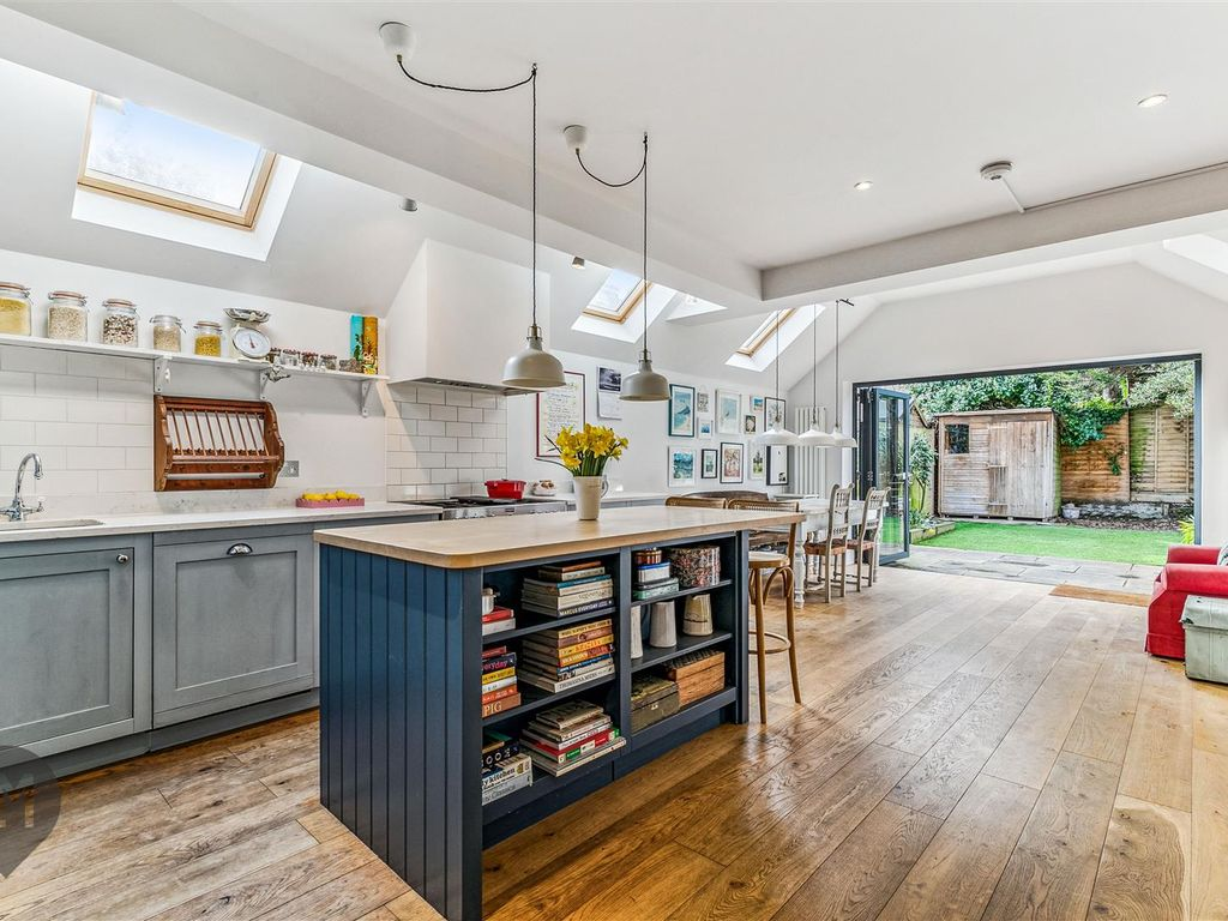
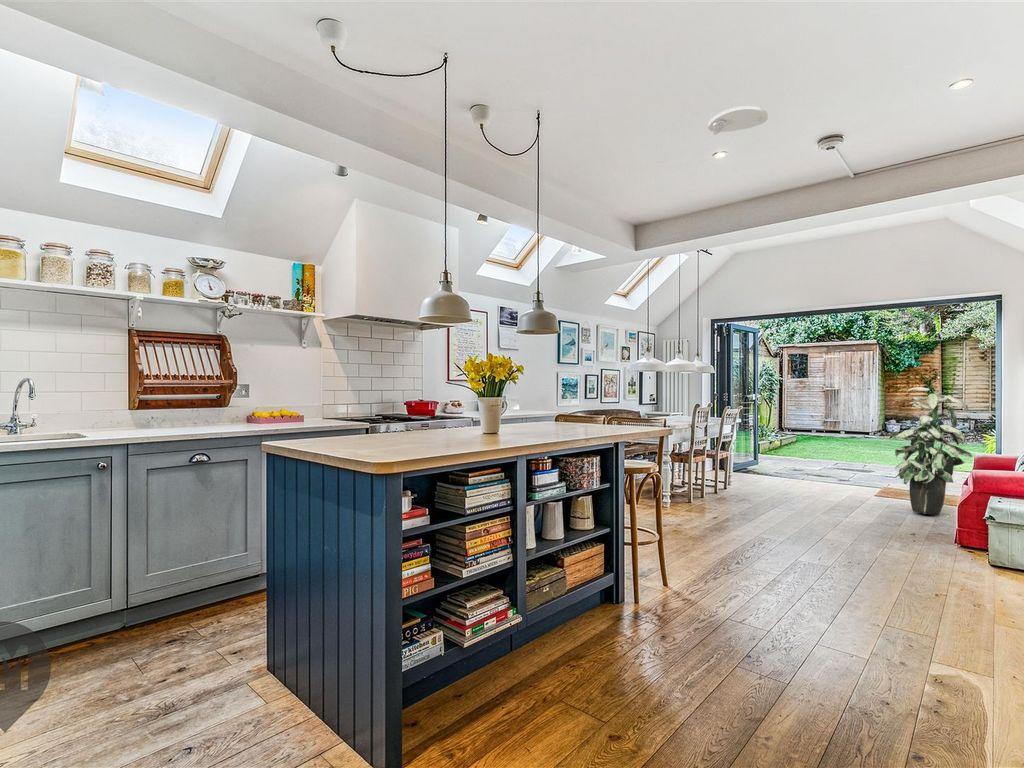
+ indoor plant (926, 450)
+ smoke detector (737, 122)
